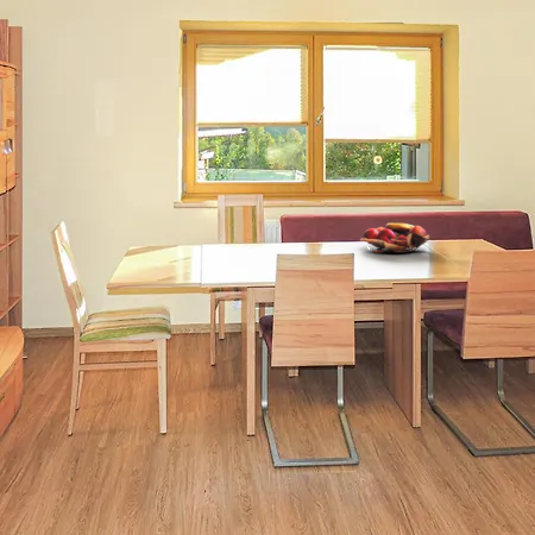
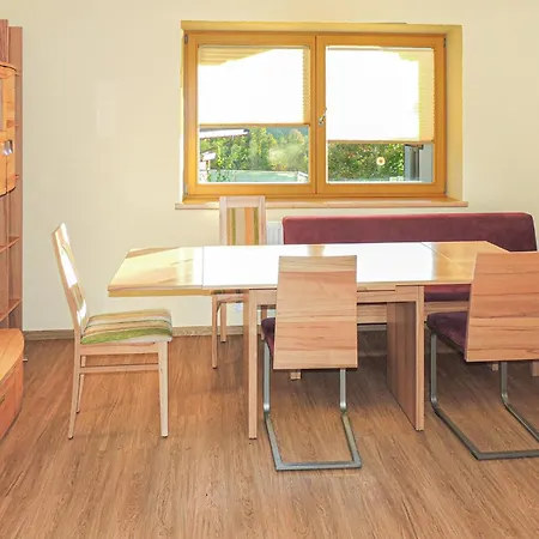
- fruit basket (395, 237)
